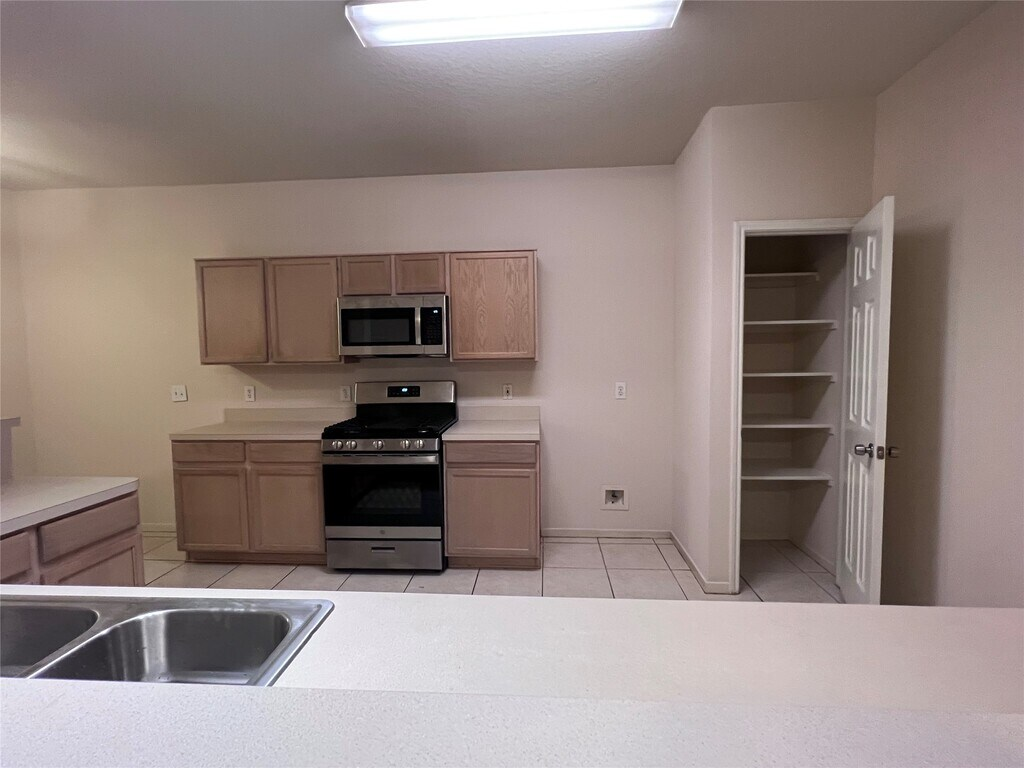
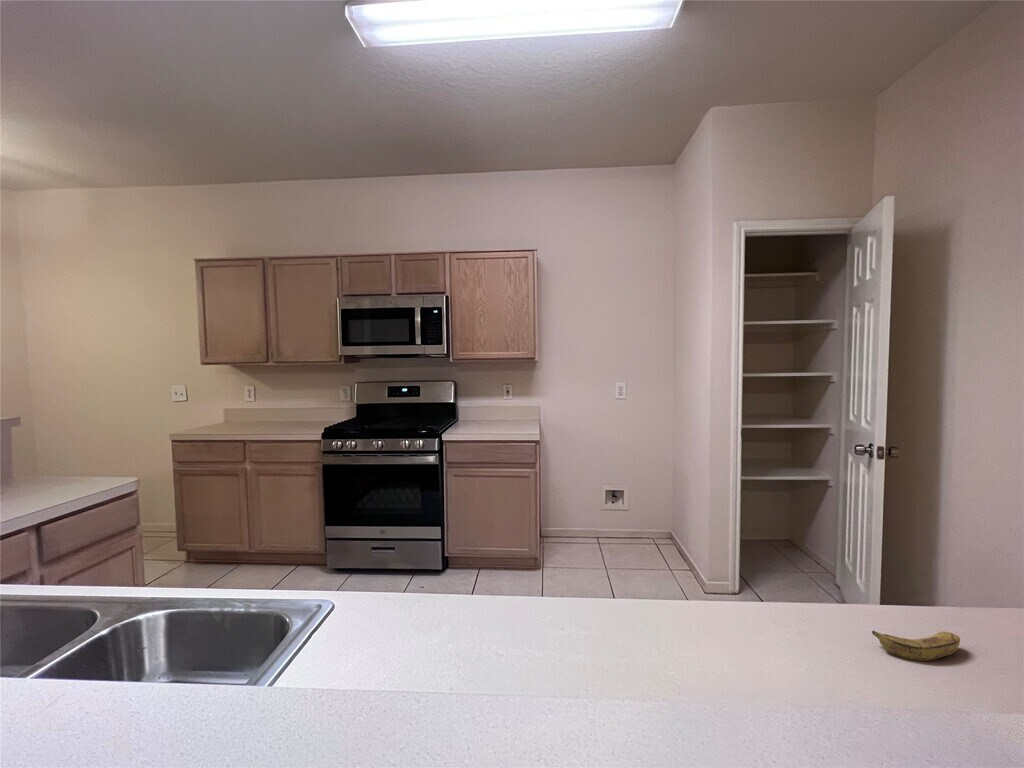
+ banana (921, 640)
